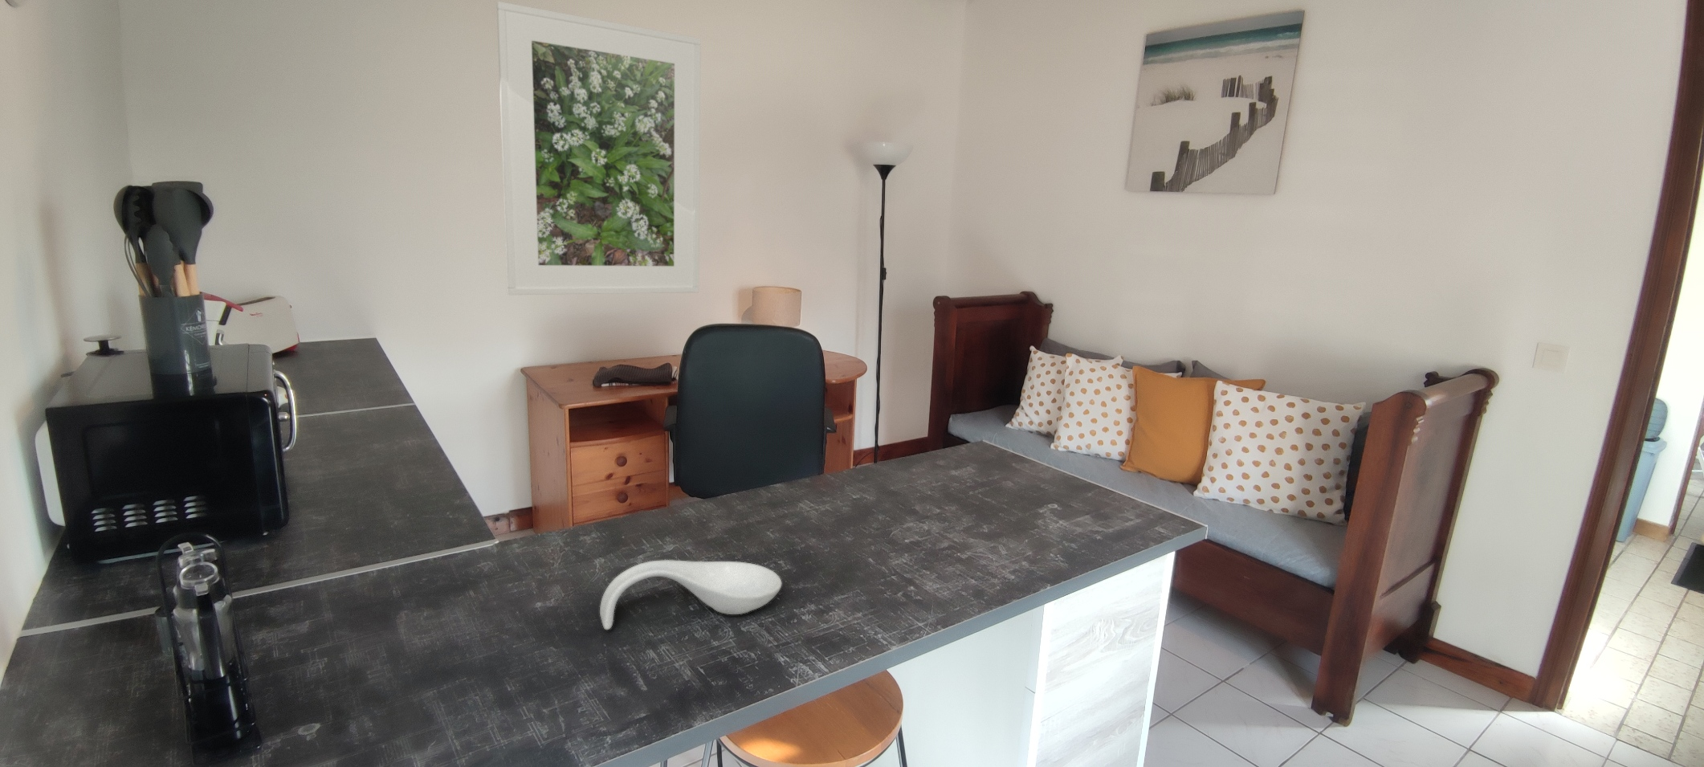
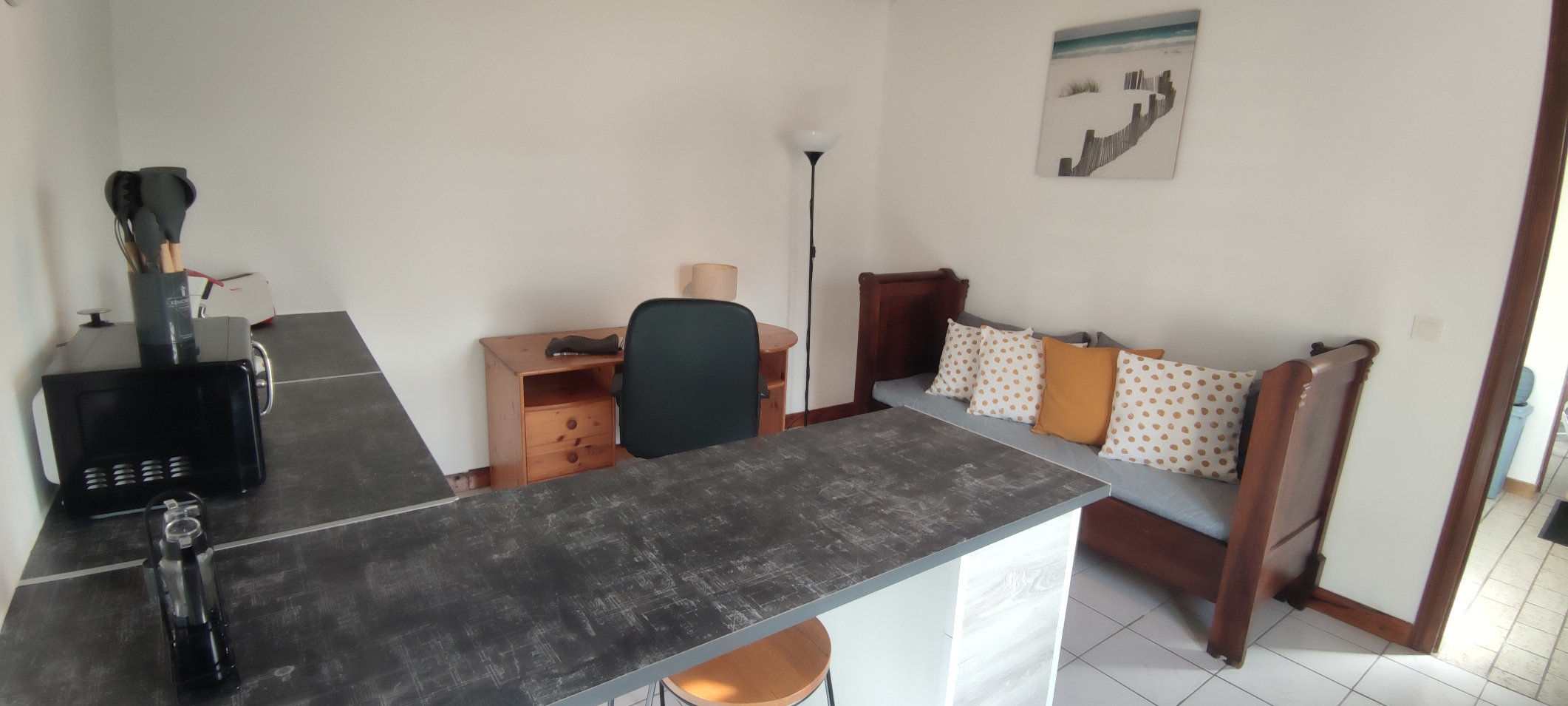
- spoon rest (693, 586)
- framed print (607, 162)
